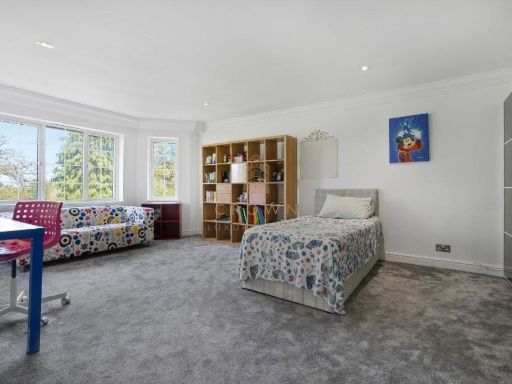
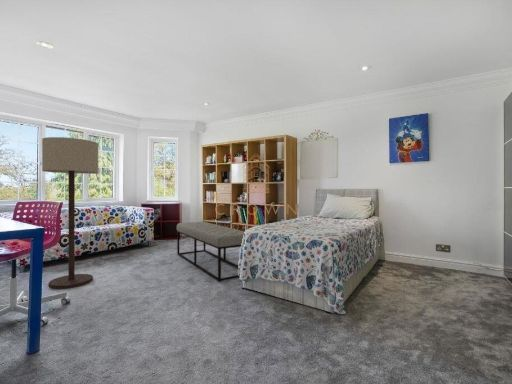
+ bench (210, 245)
+ floor lamp (71, 212)
